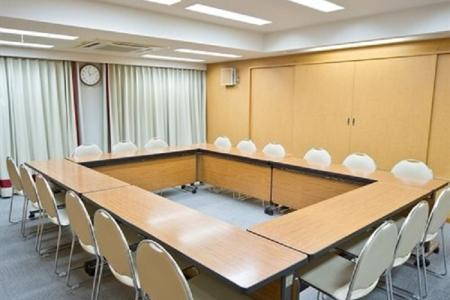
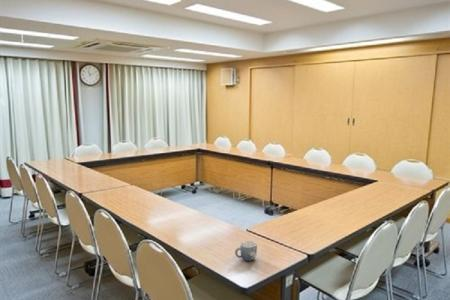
+ mug (245, 252)
